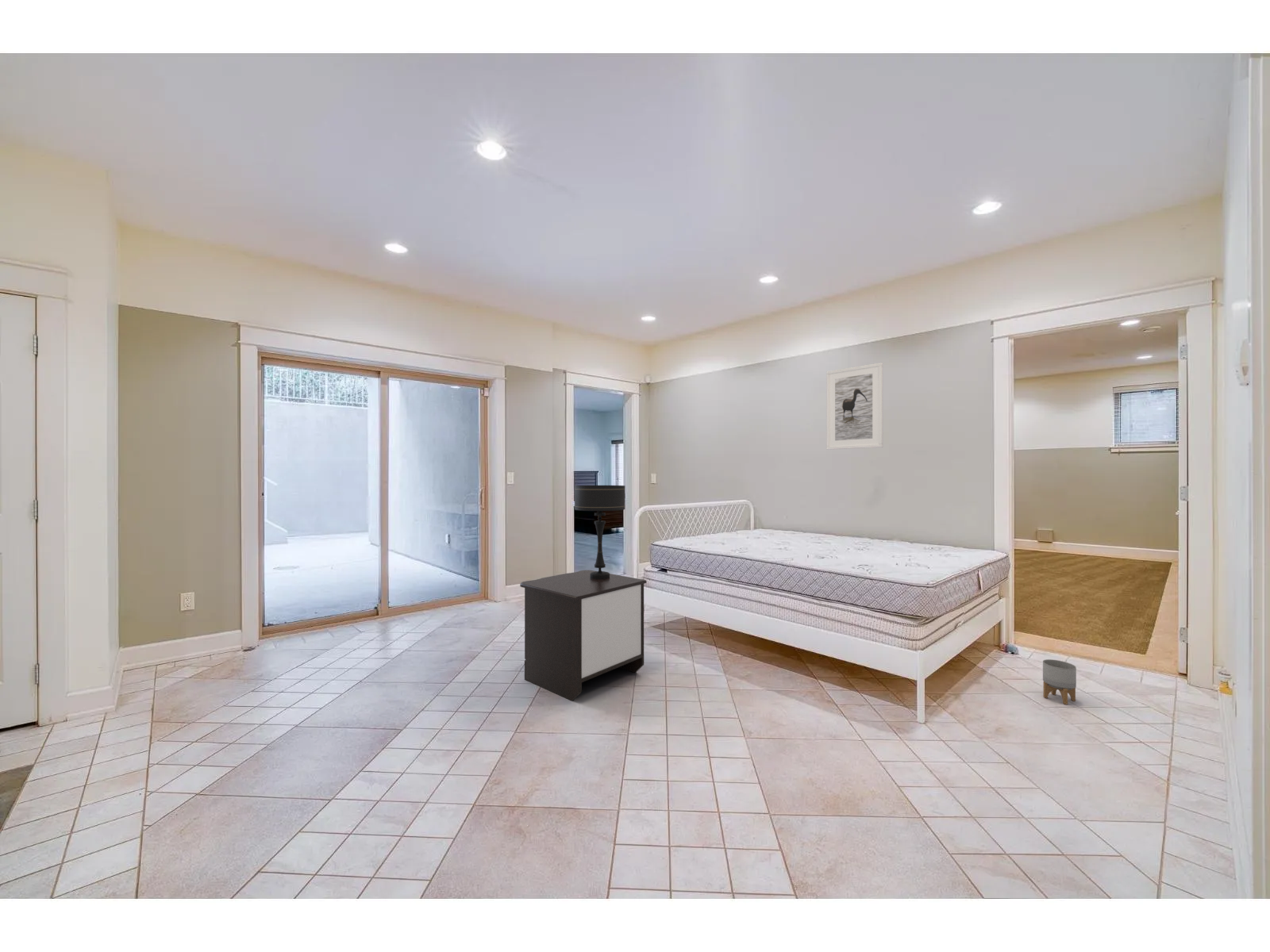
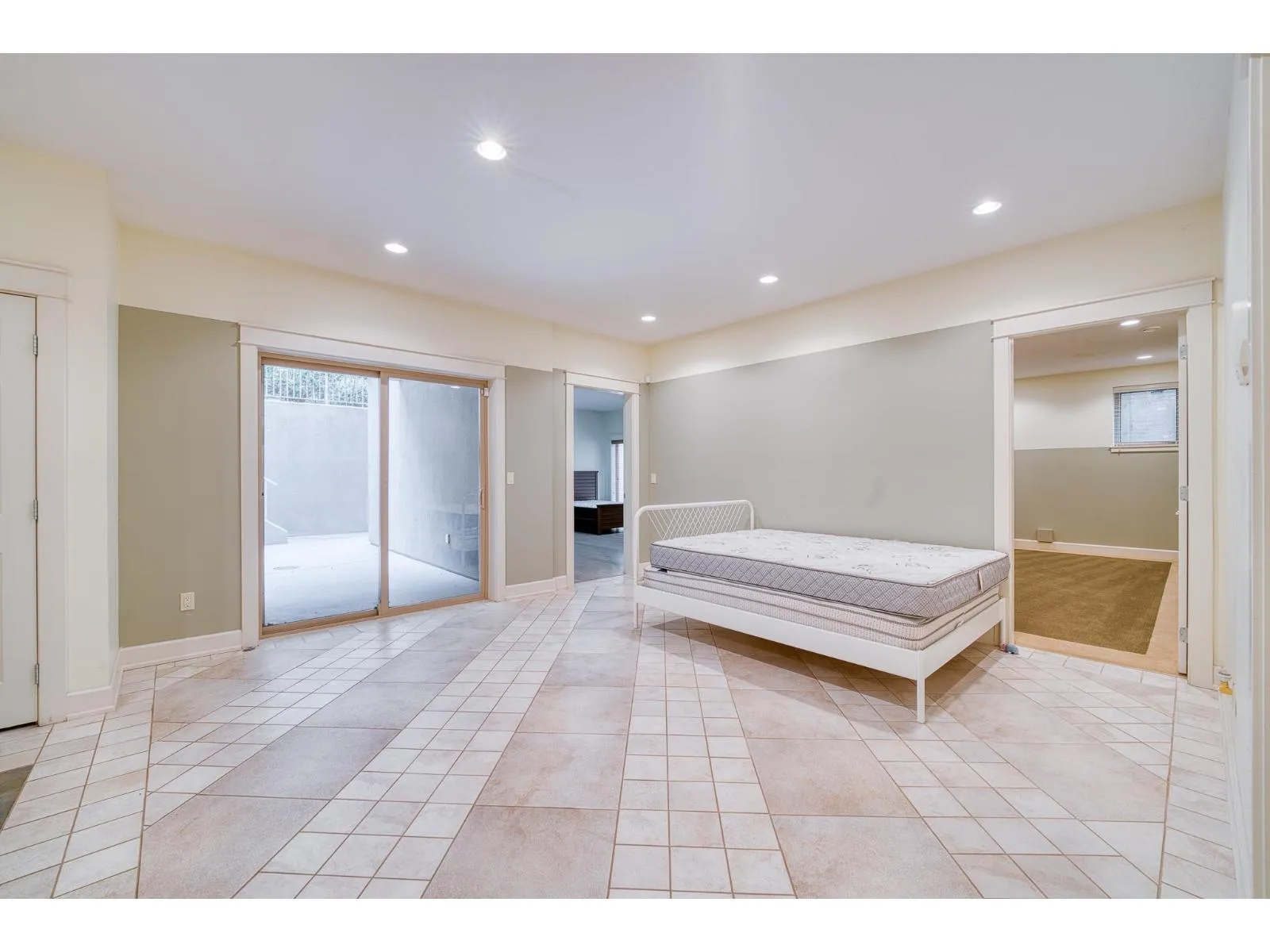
- table lamp (599, 531)
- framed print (853, 408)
- nightstand (582, 628)
- planter (1059, 681)
